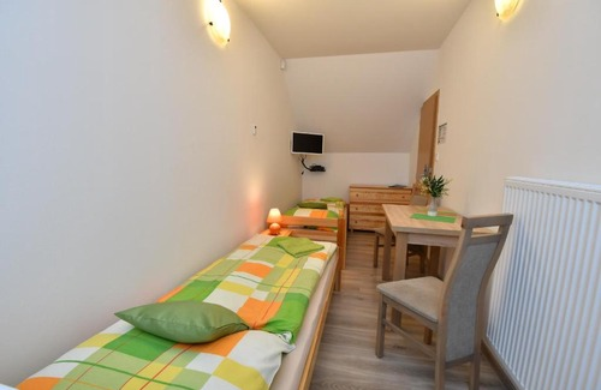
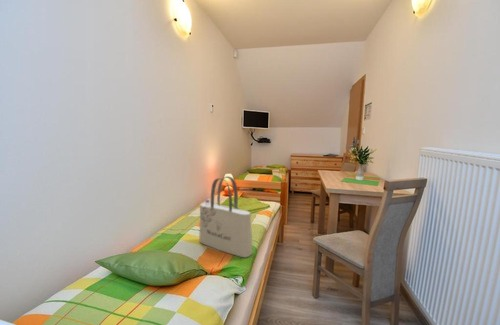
+ tote bag (224, 212)
